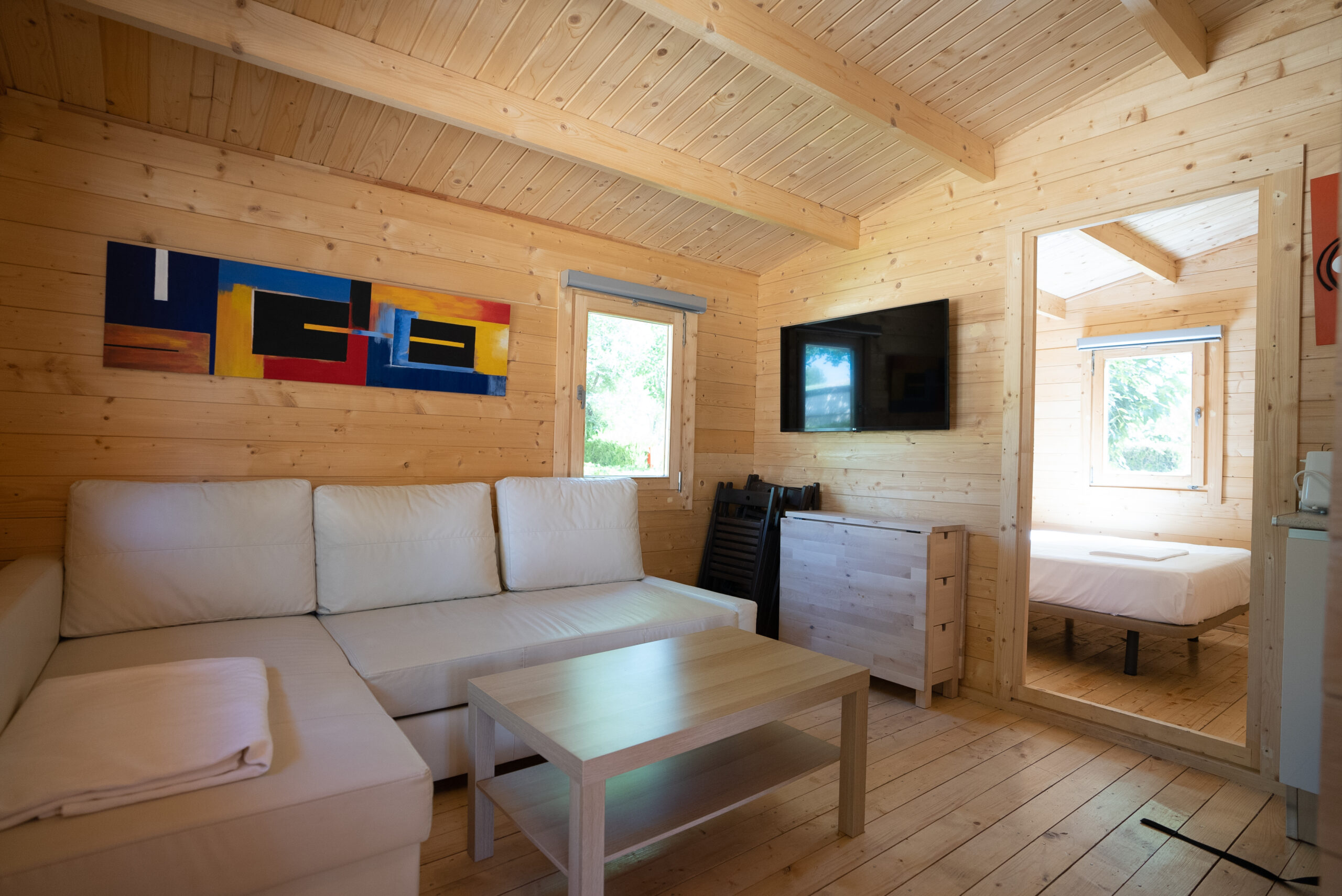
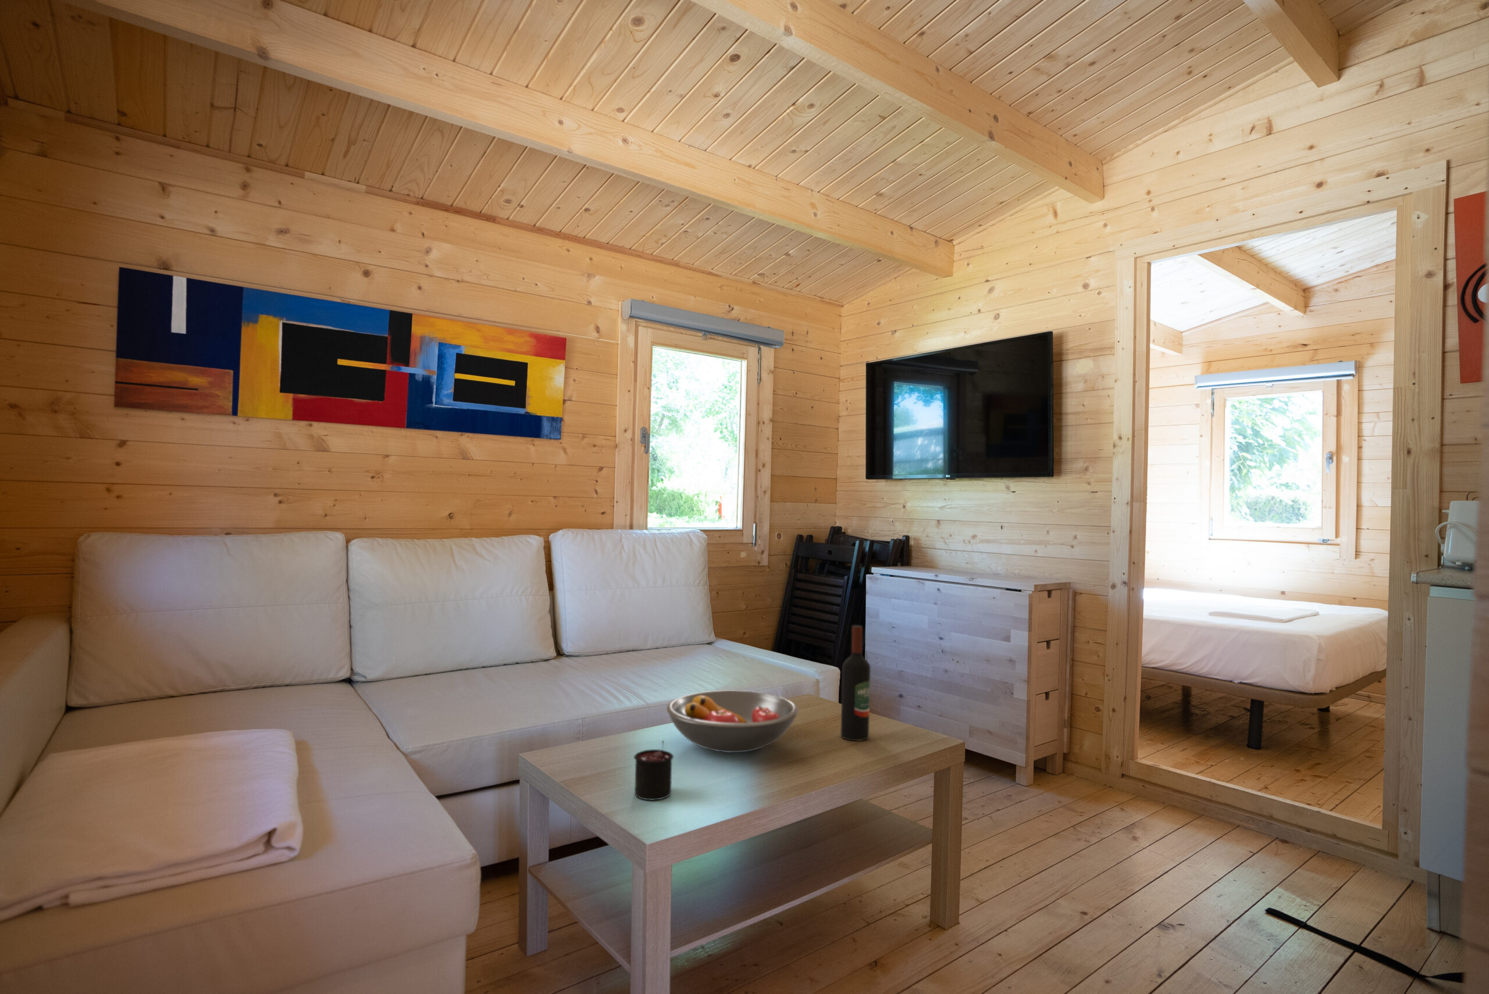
+ fruit bowl (732, 720)
+ candle (654, 765)
+ wine bottle (855, 681)
